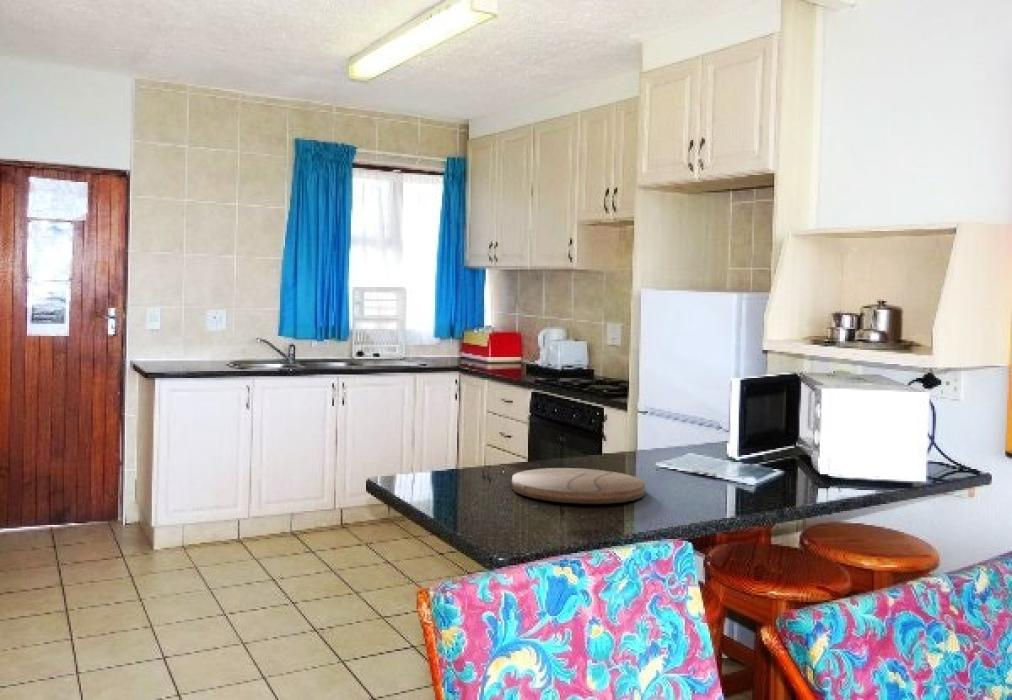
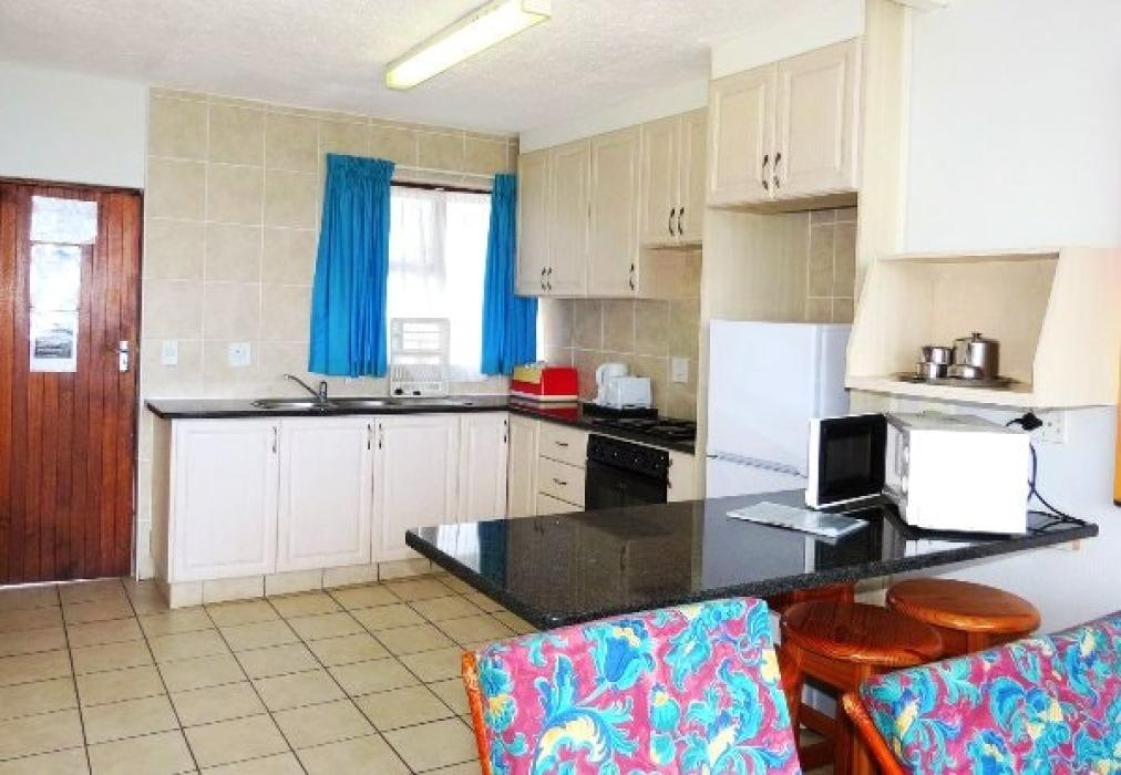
- cutting board (577, 484)
